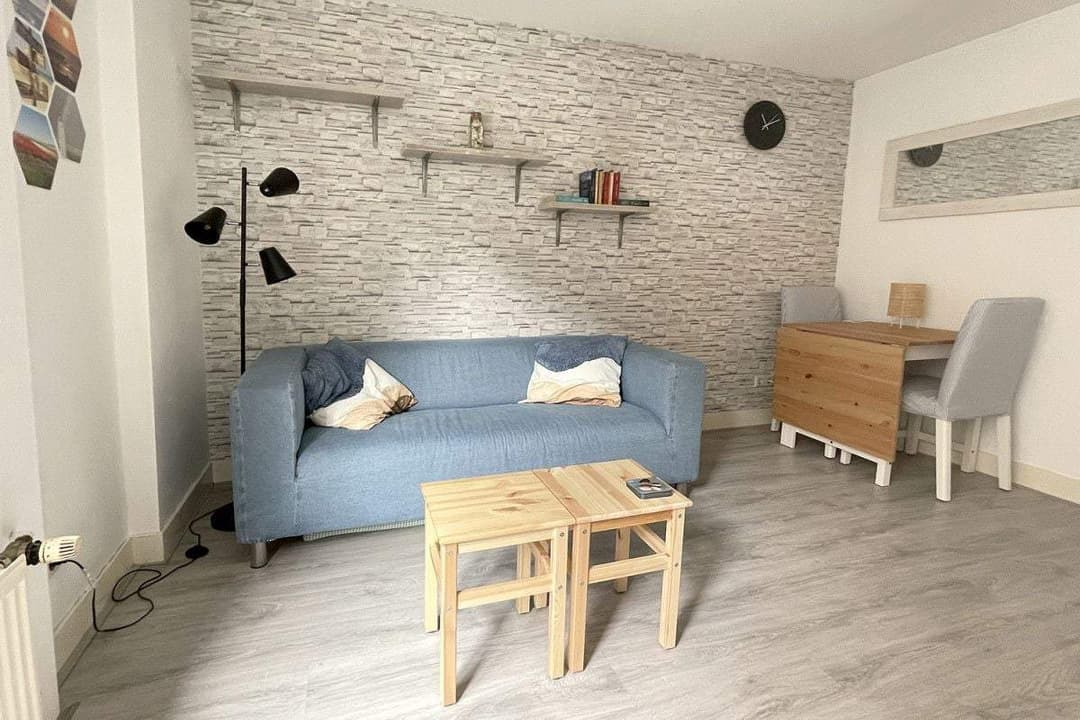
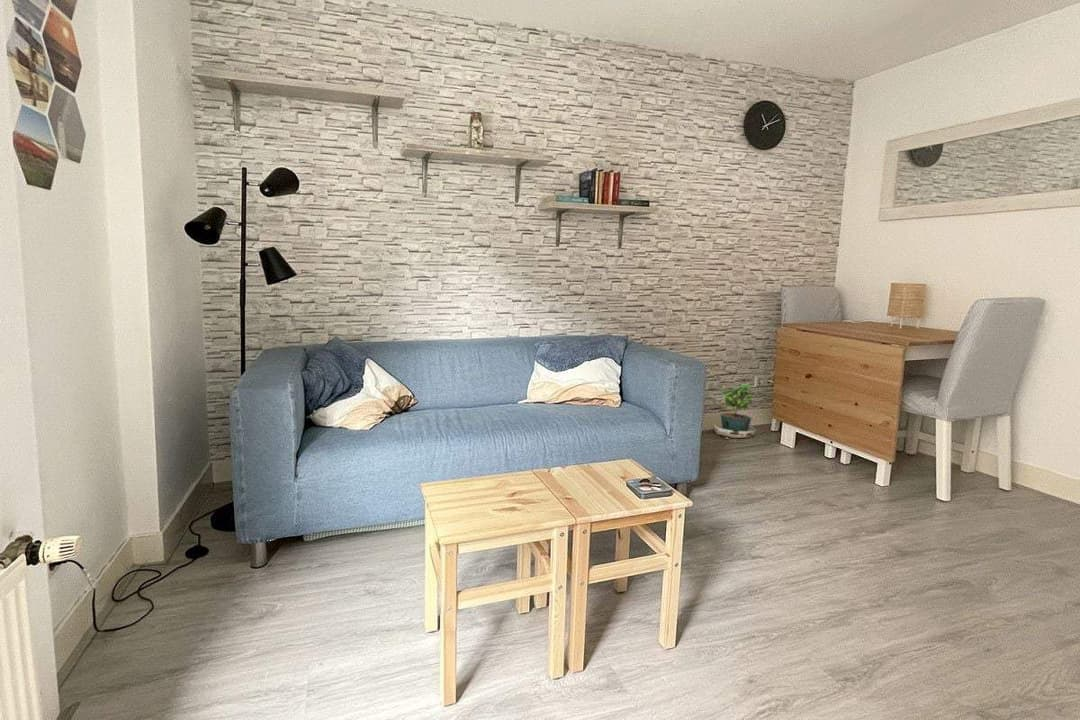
+ potted plant (737, 408)
